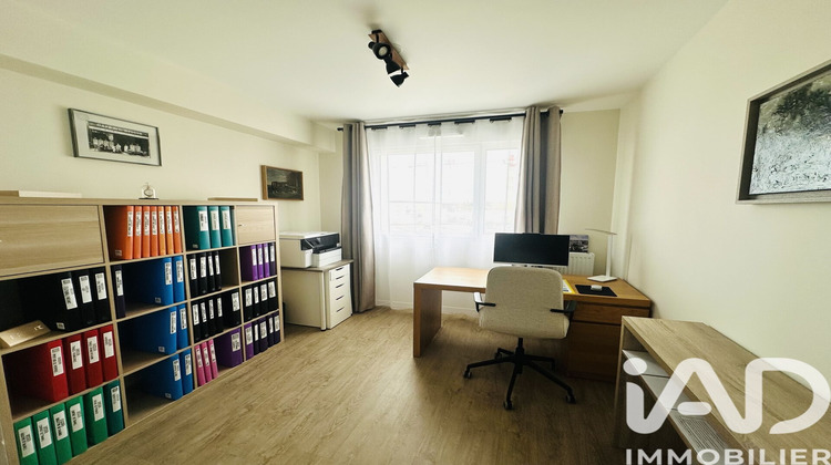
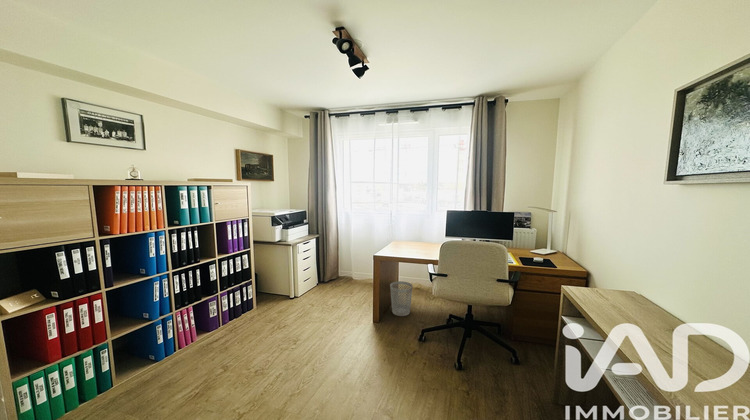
+ wastebasket (400, 298)
